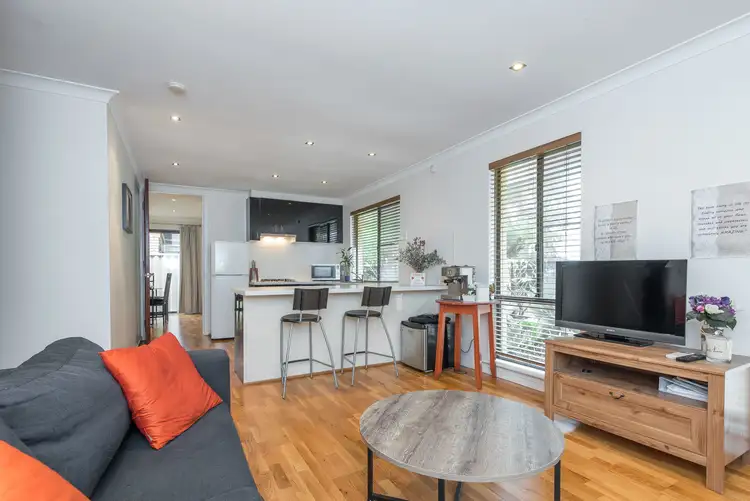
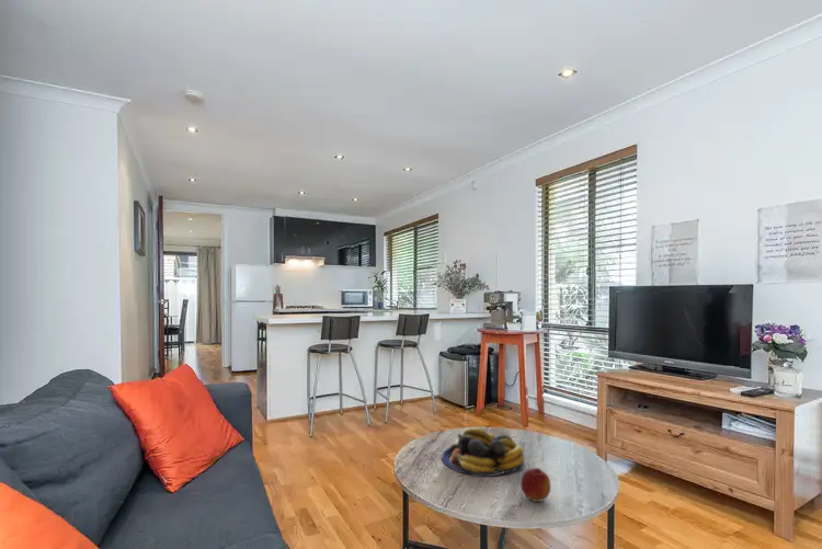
+ apple (535, 484)
+ fruit bowl (481, 444)
